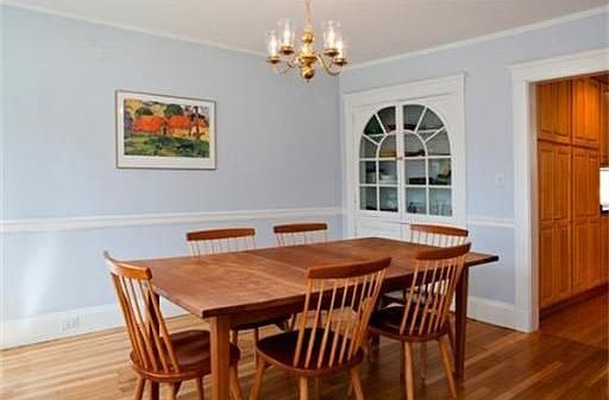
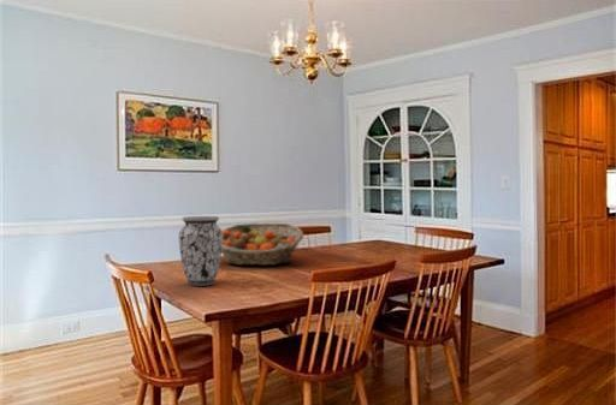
+ vase (201, 250)
+ fruit basket (259, 243)
